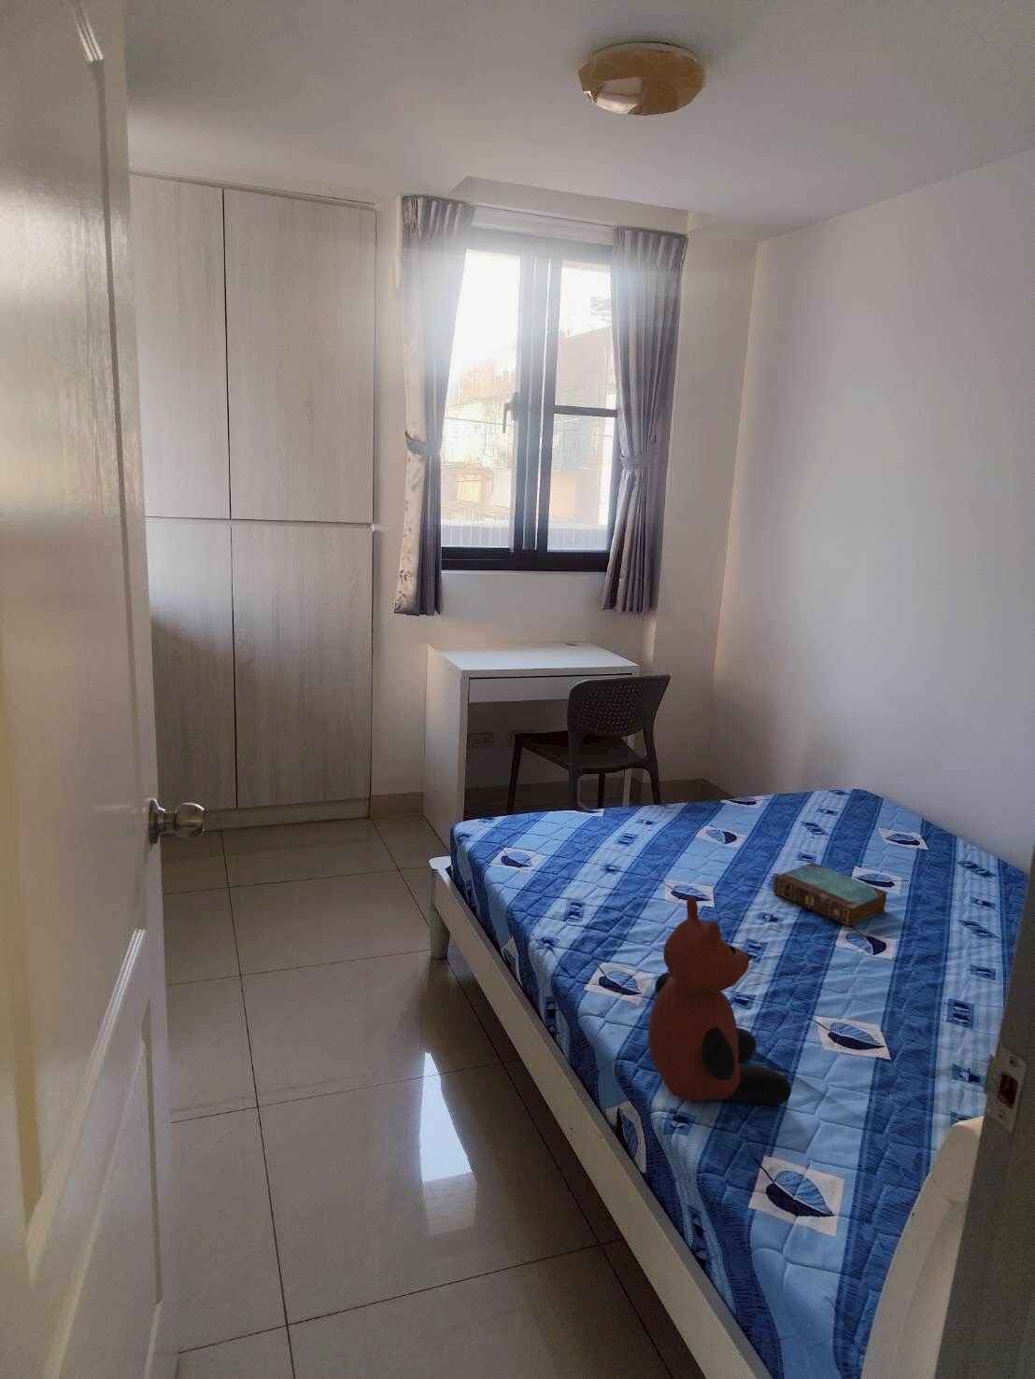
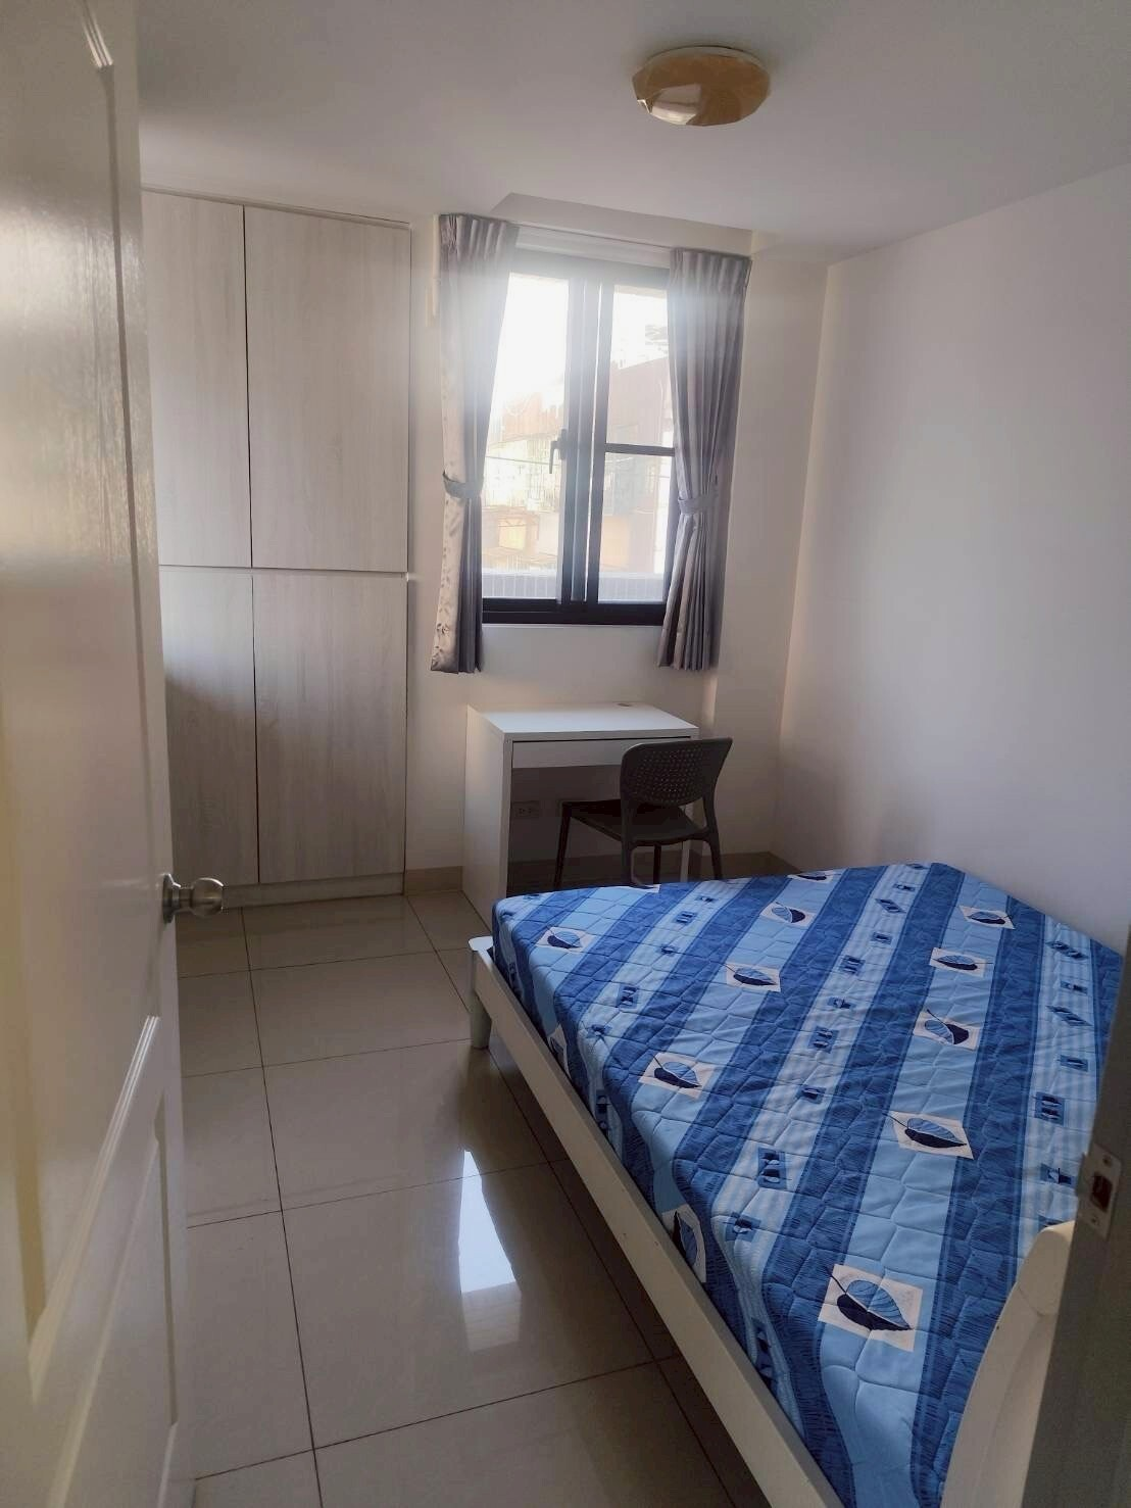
- book (830, 892)
- teddy bear (722, 998)
